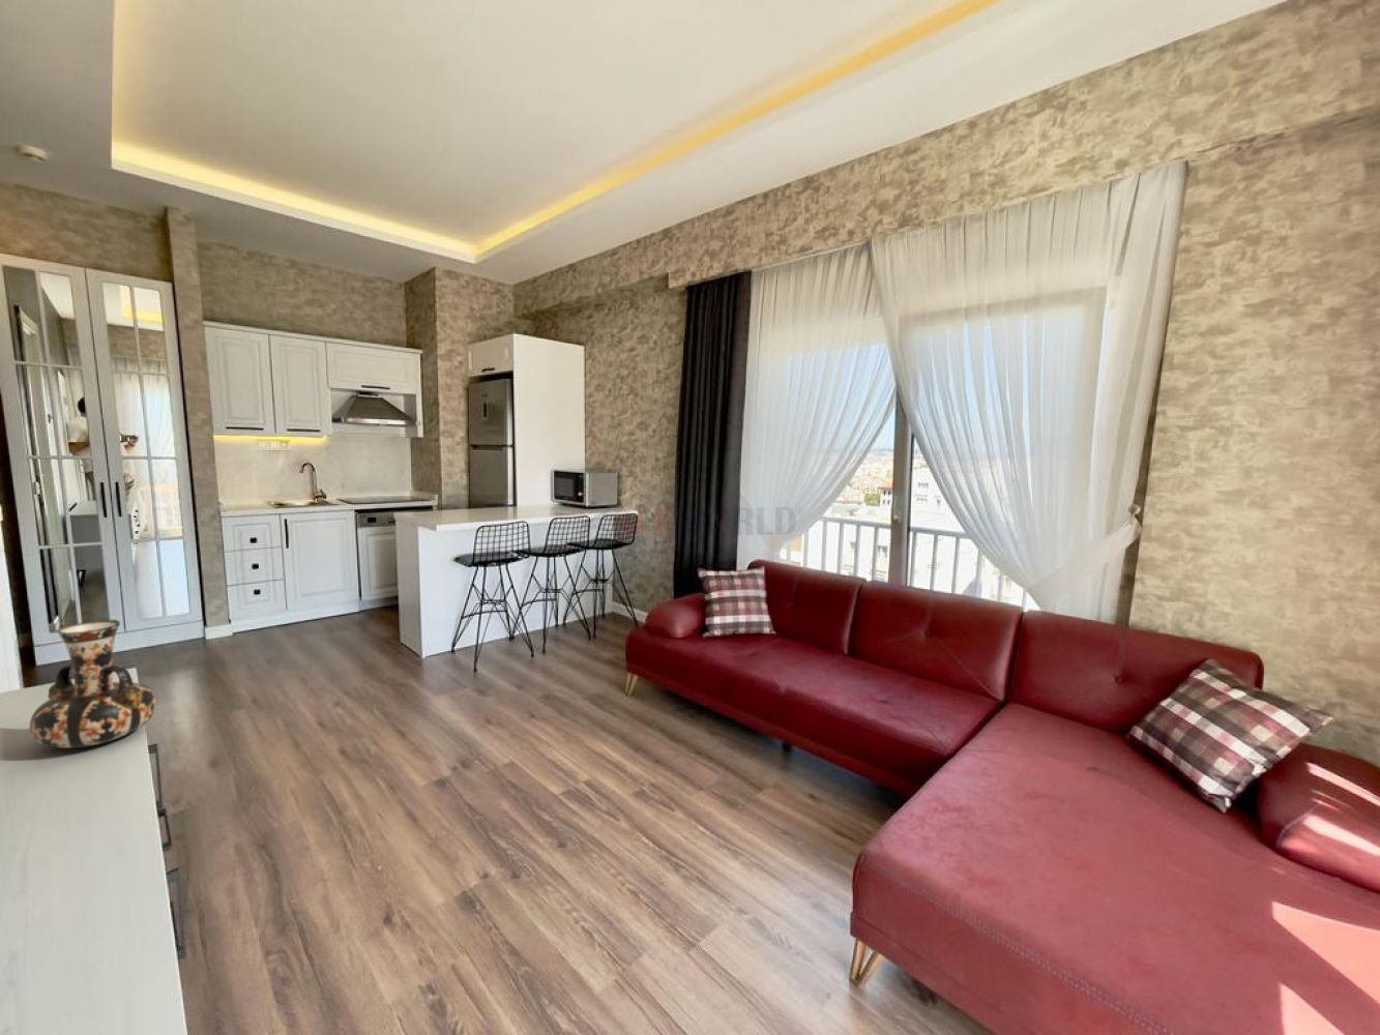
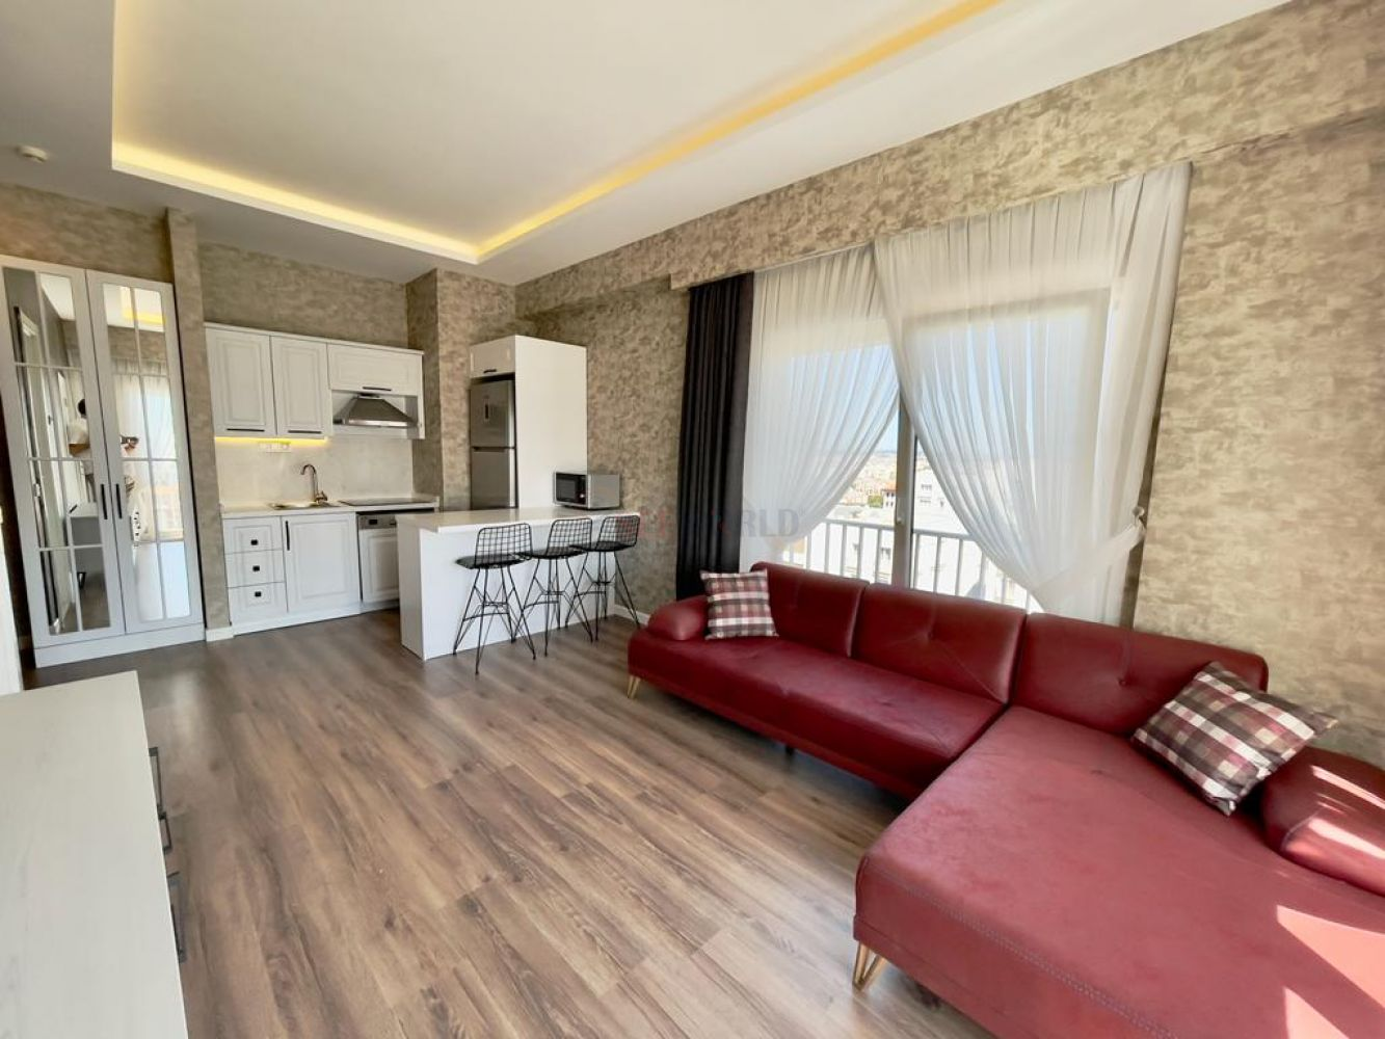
- decorative vase (94, 681)
